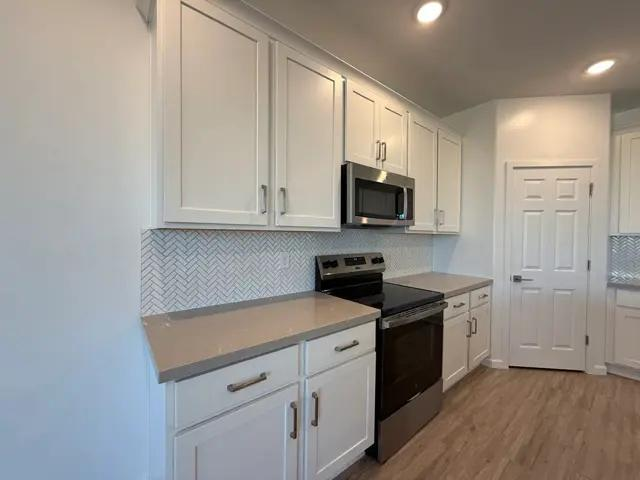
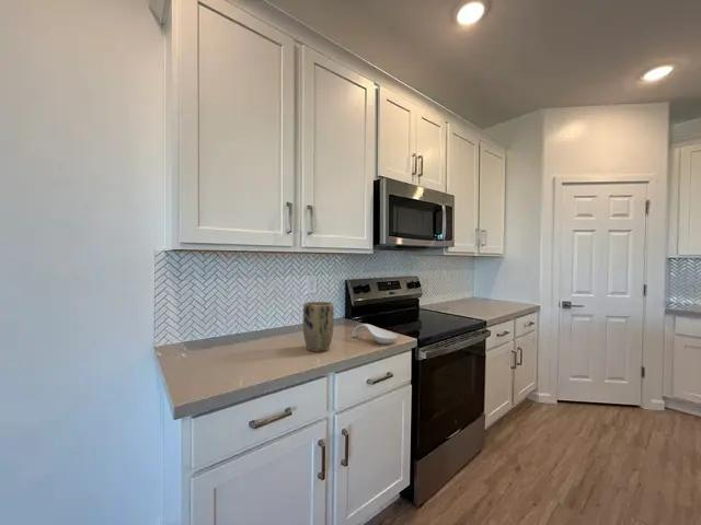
+ spoon rest (374, 332)
+ plant pot (318, 326)
